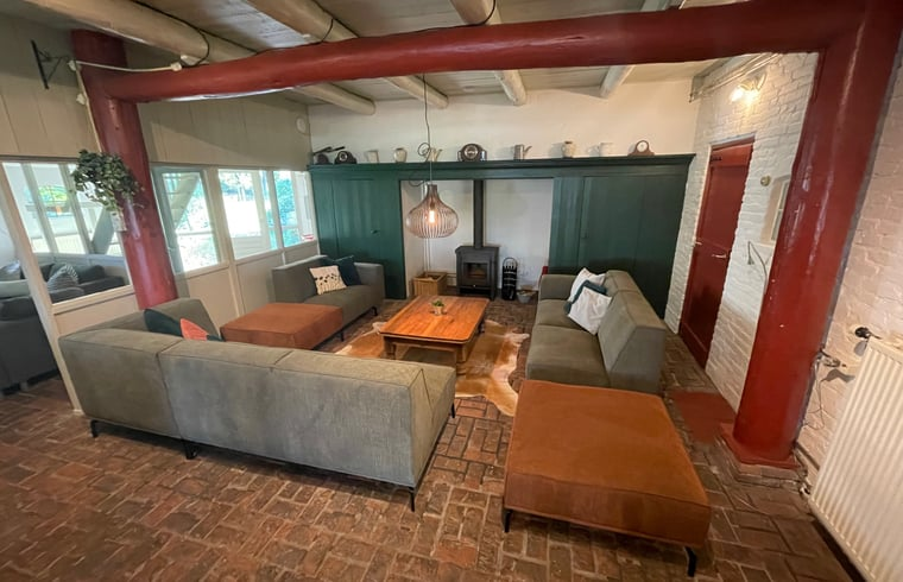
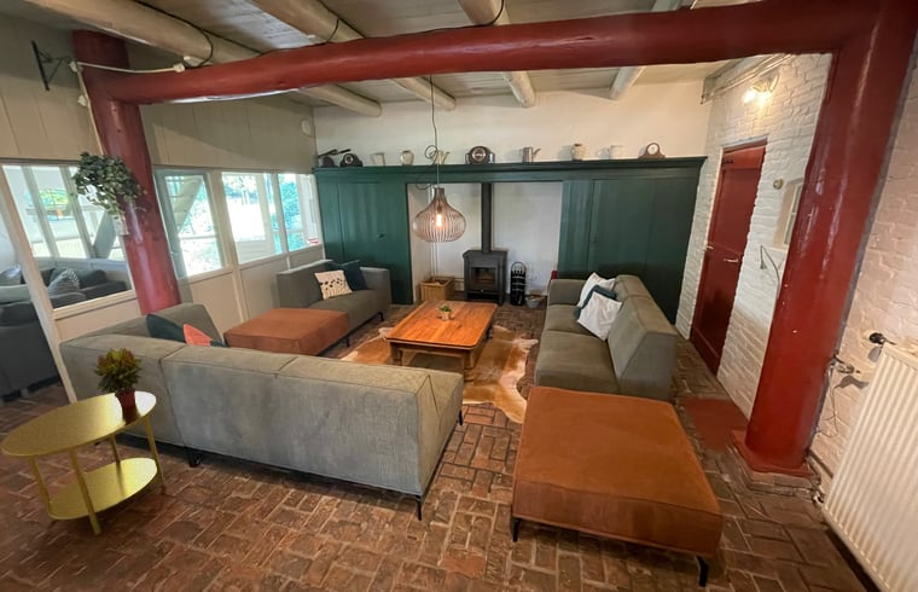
+ side table (101, 466)
+ potted plant (122, 376)
